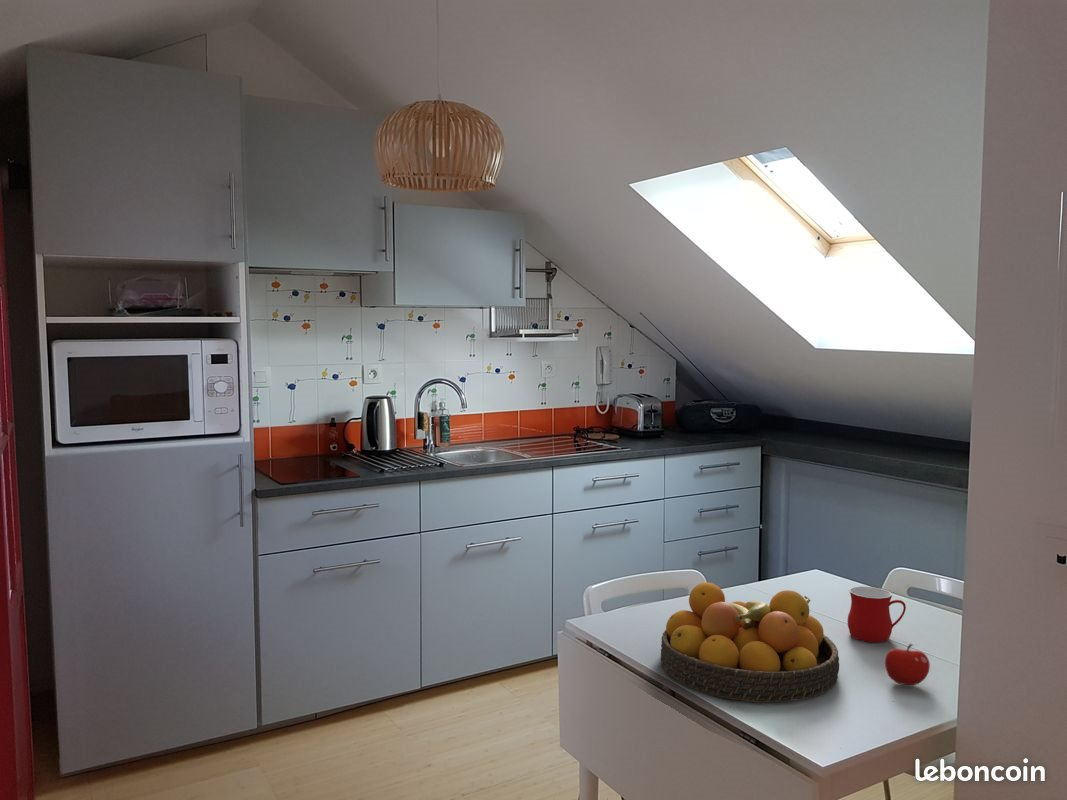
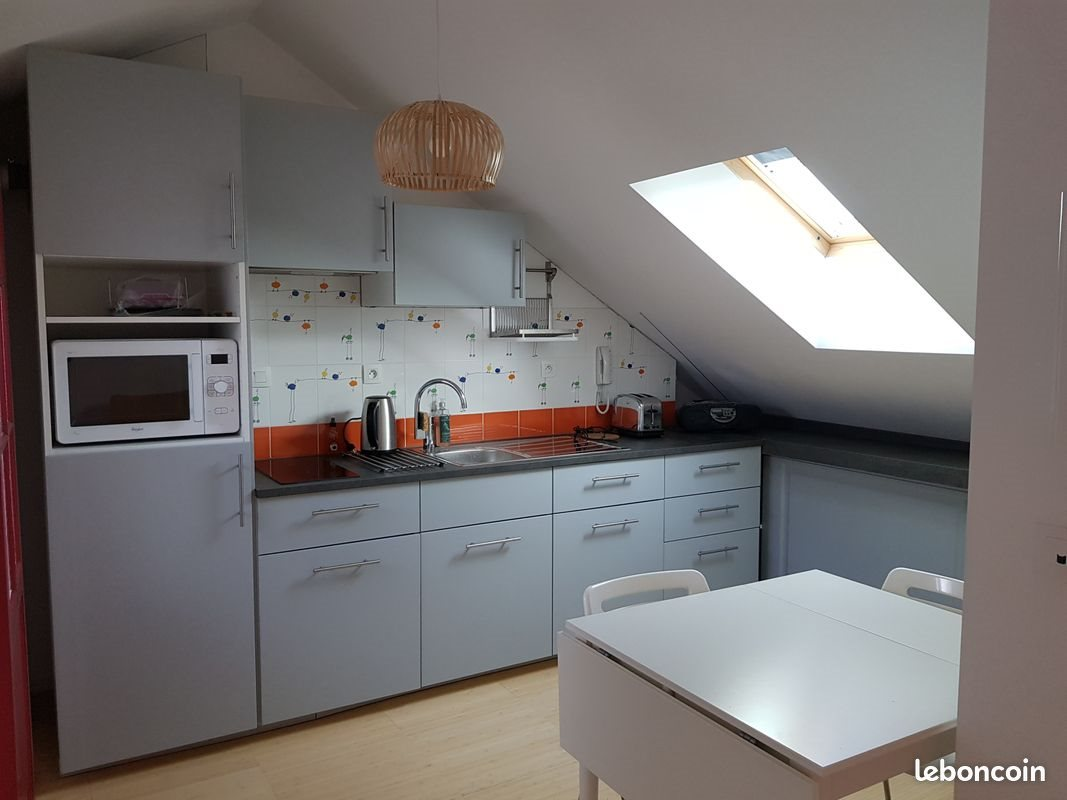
- apple (907, 664)
- fruit bowl (748, 629)
- mug (876, 615)
